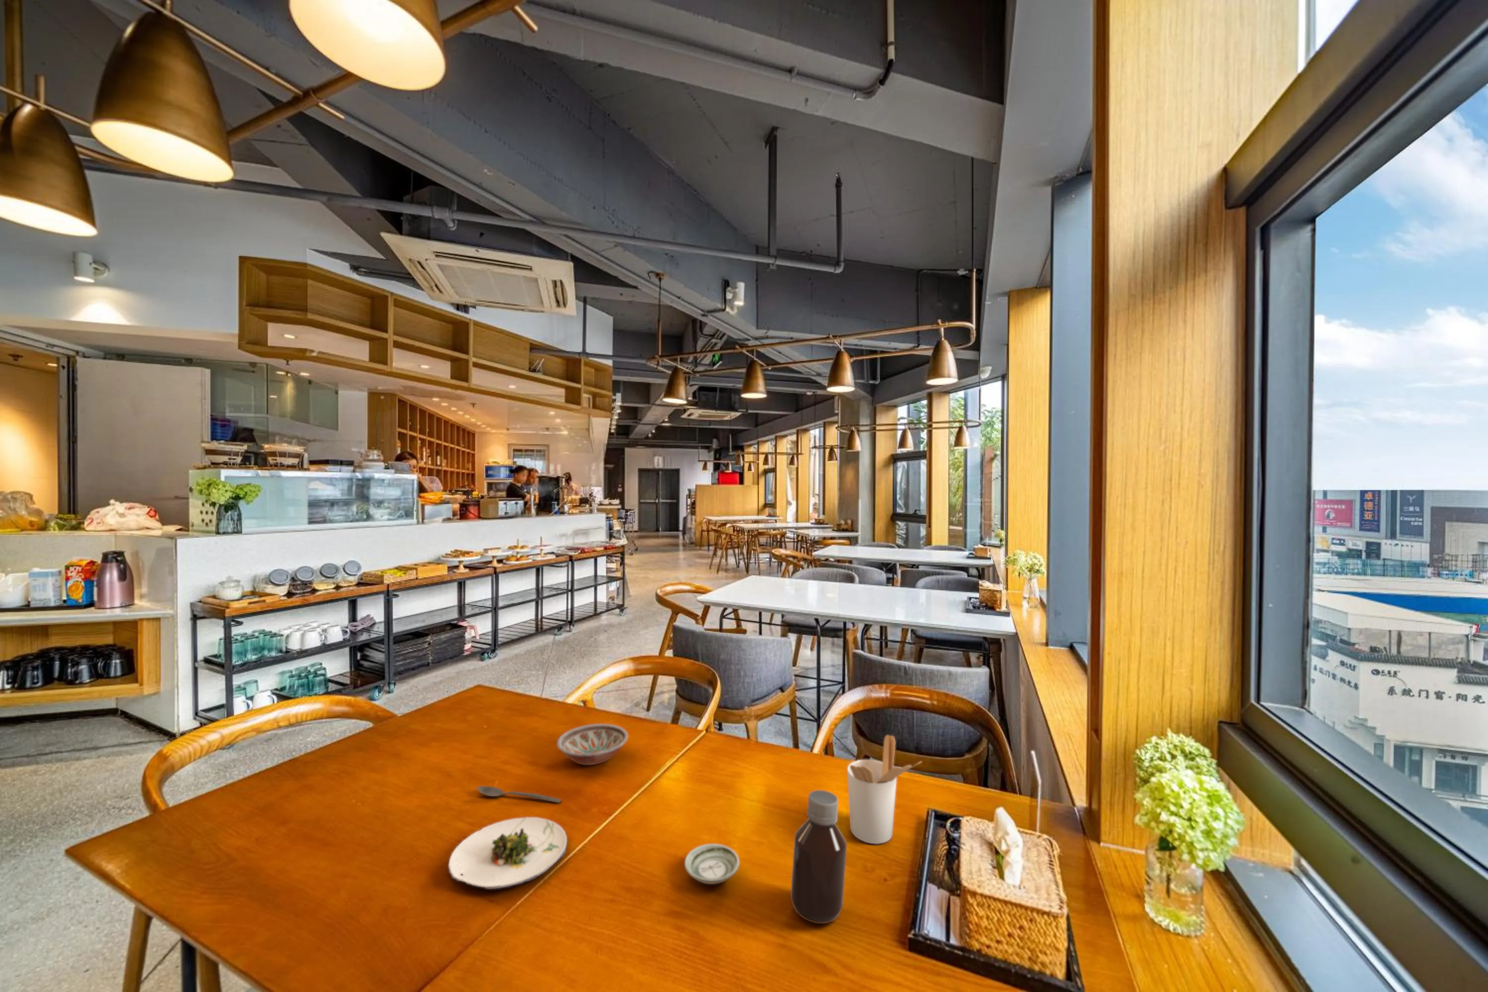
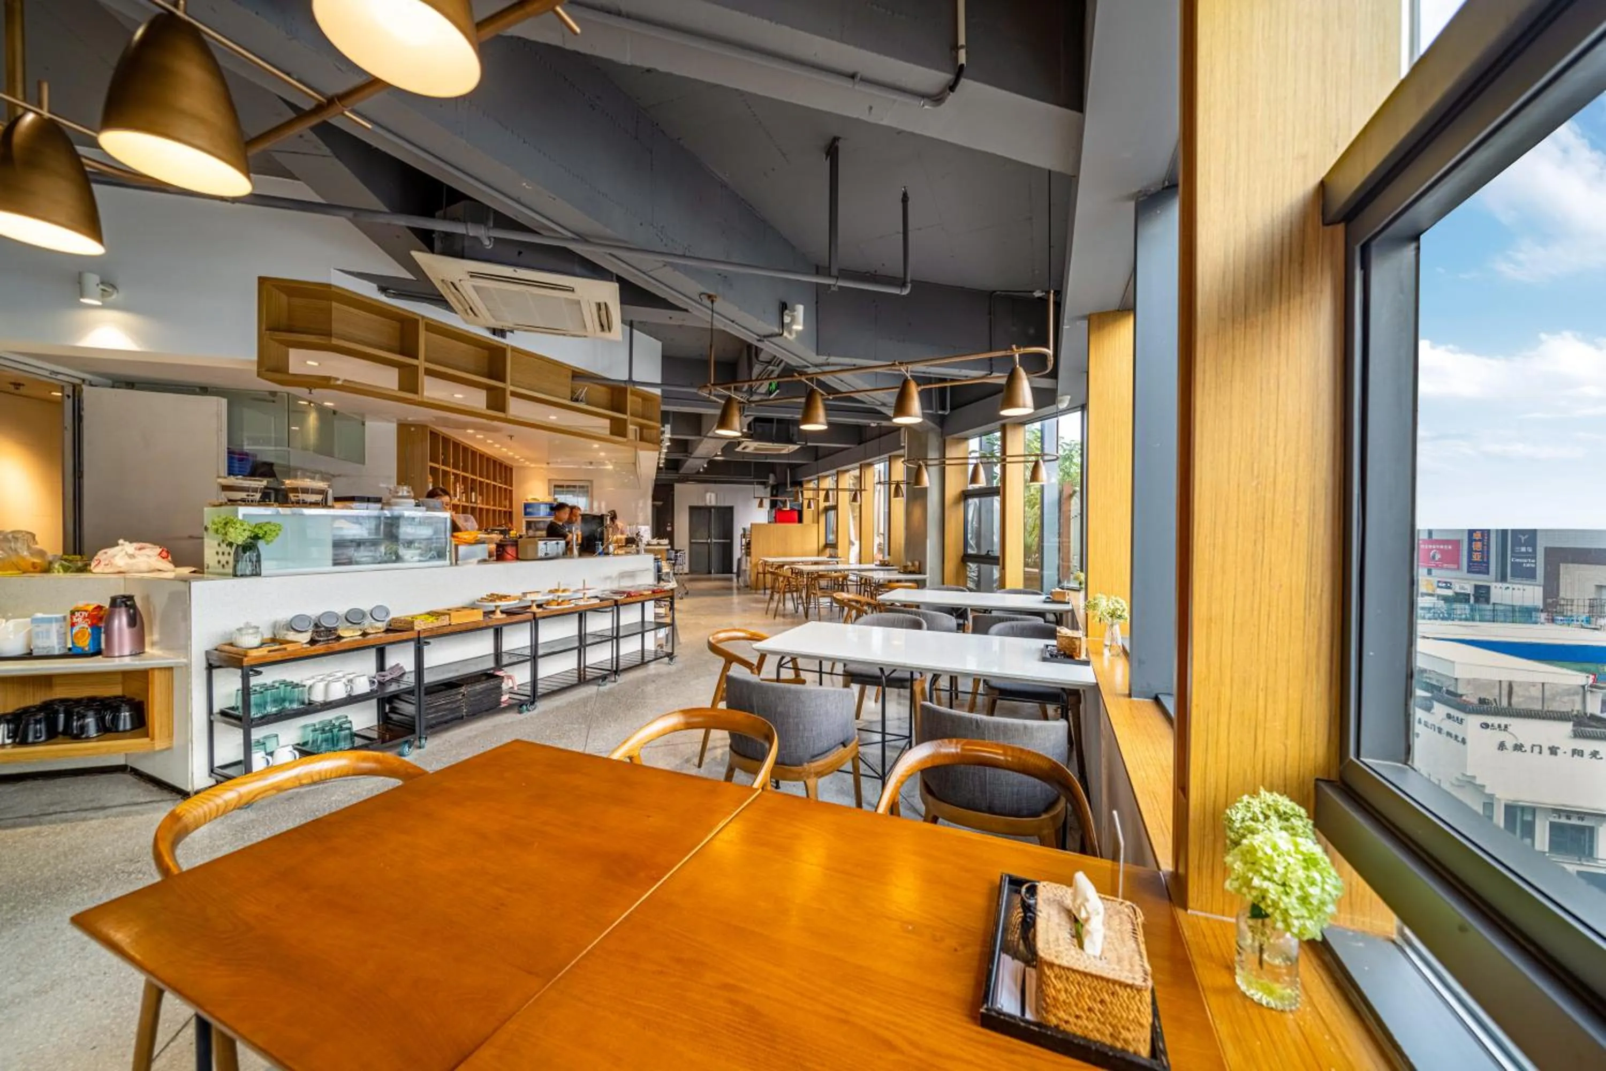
- utensil holder (882, 792)
- spoon (518, 794)
- bowl (592, 747)
- bottle (818, 854)
- salad plate (510, 844)
- saucer (712, 867)
